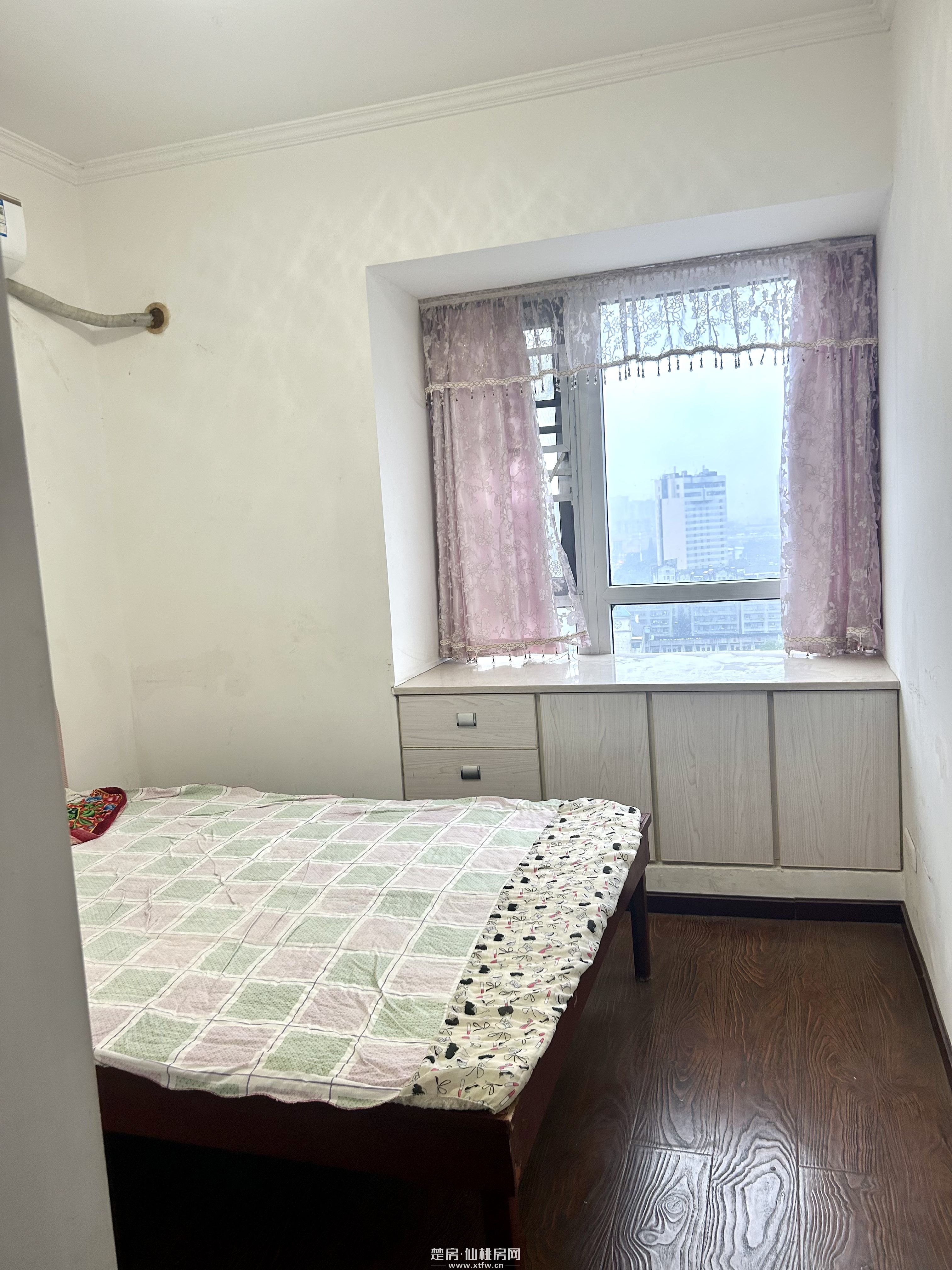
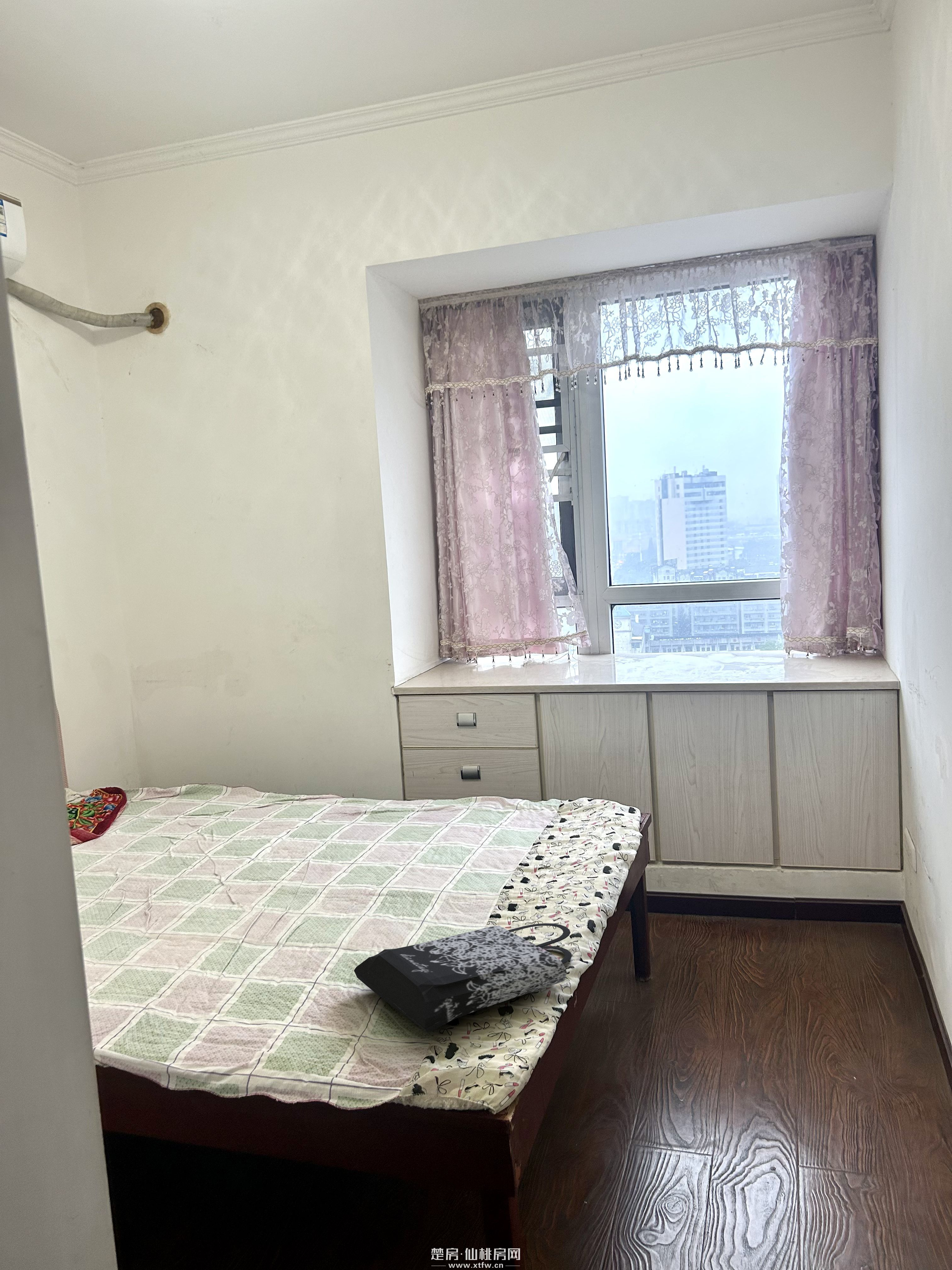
+ tote bag (481, 962)
